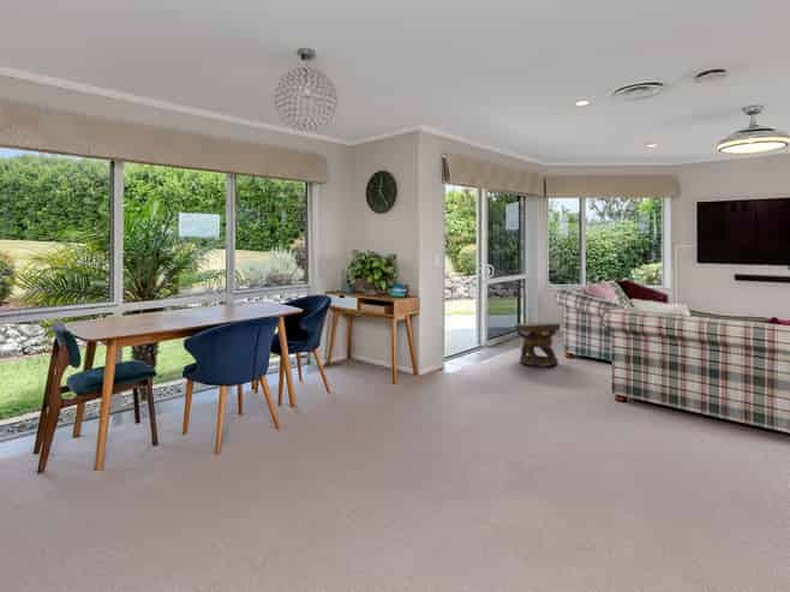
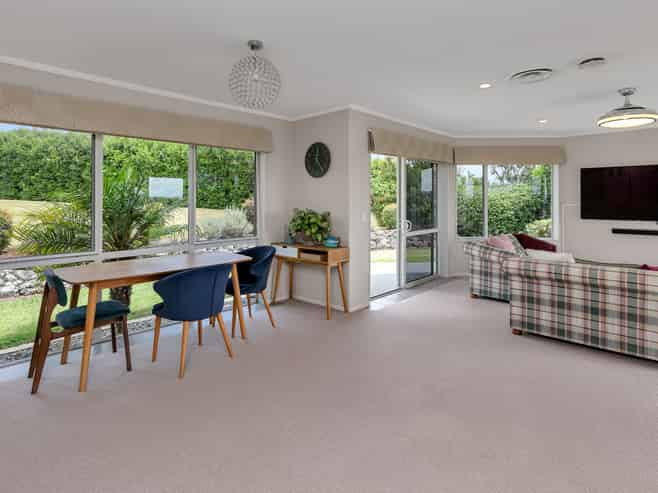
- side table (538, 342)
